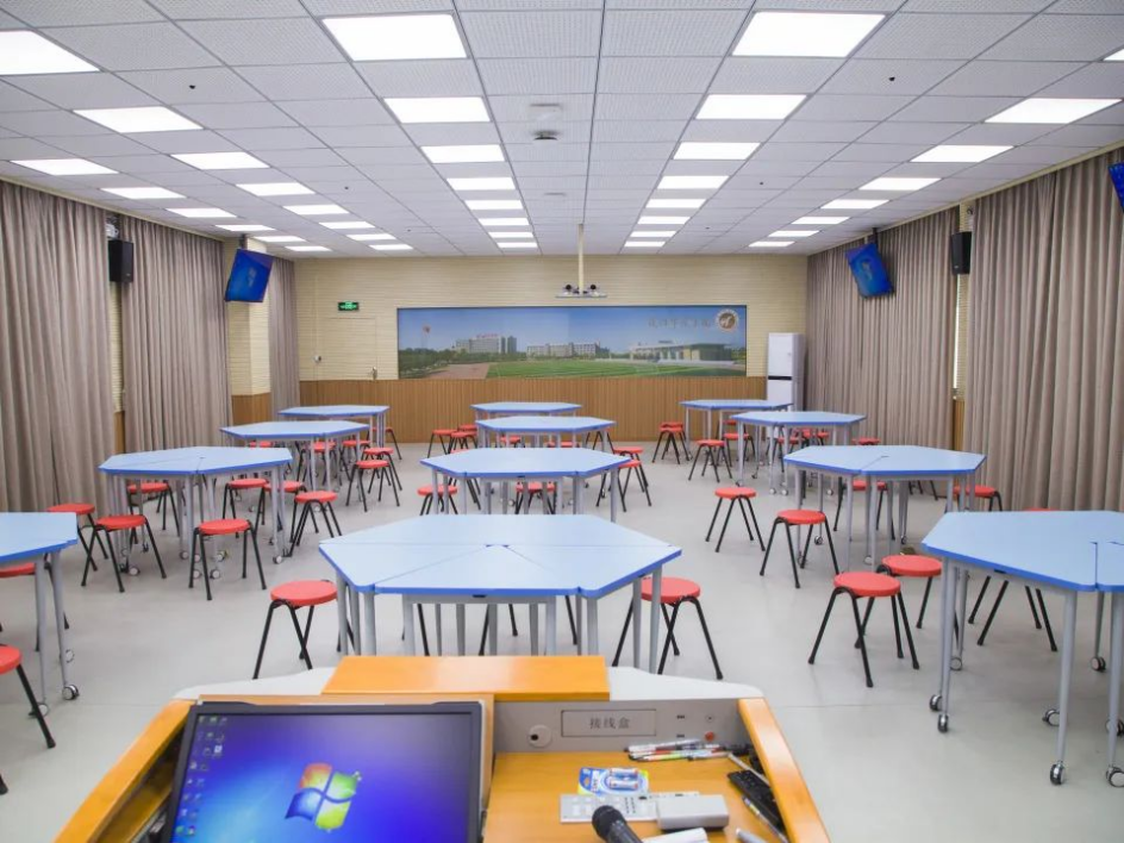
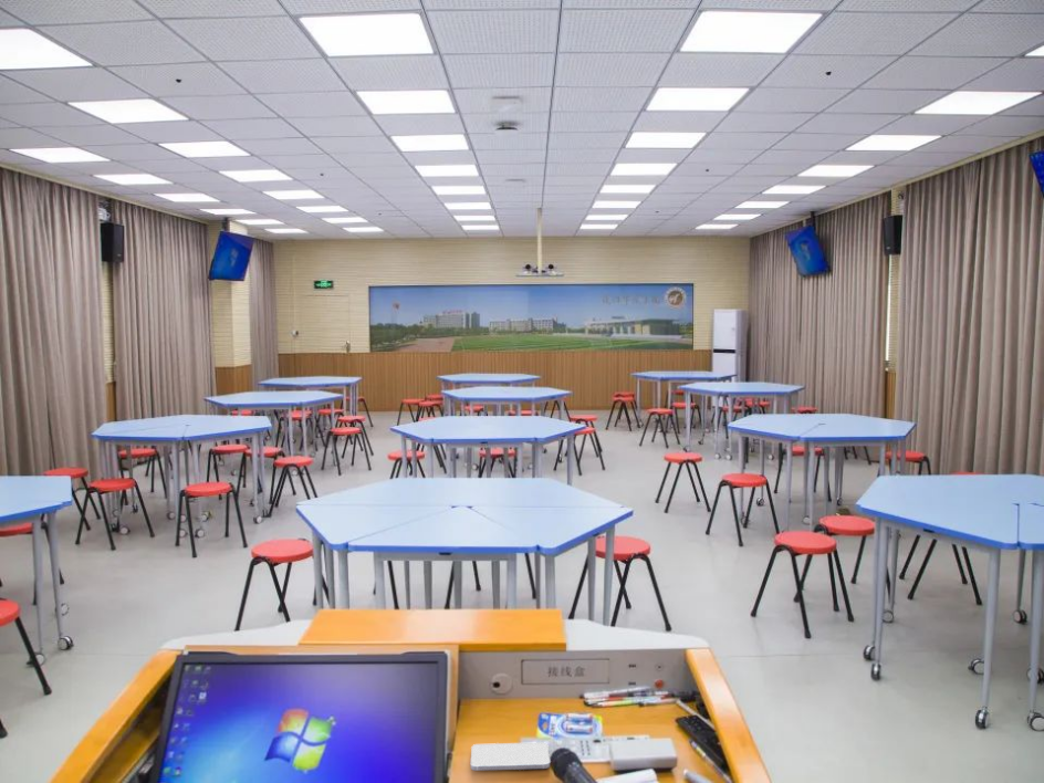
+ smartphone (510, 755)
